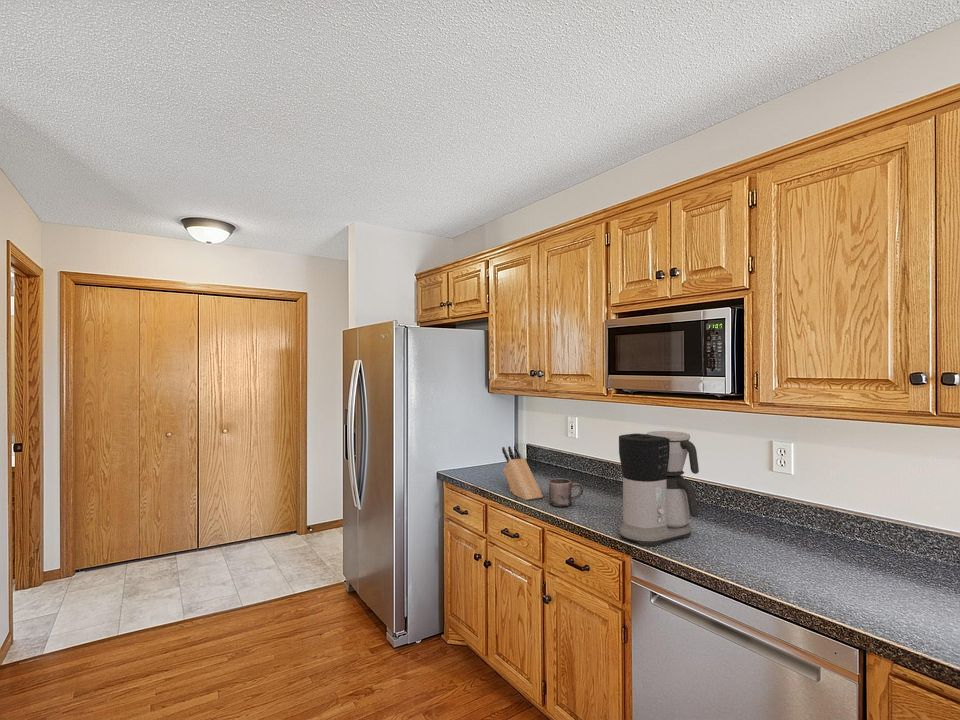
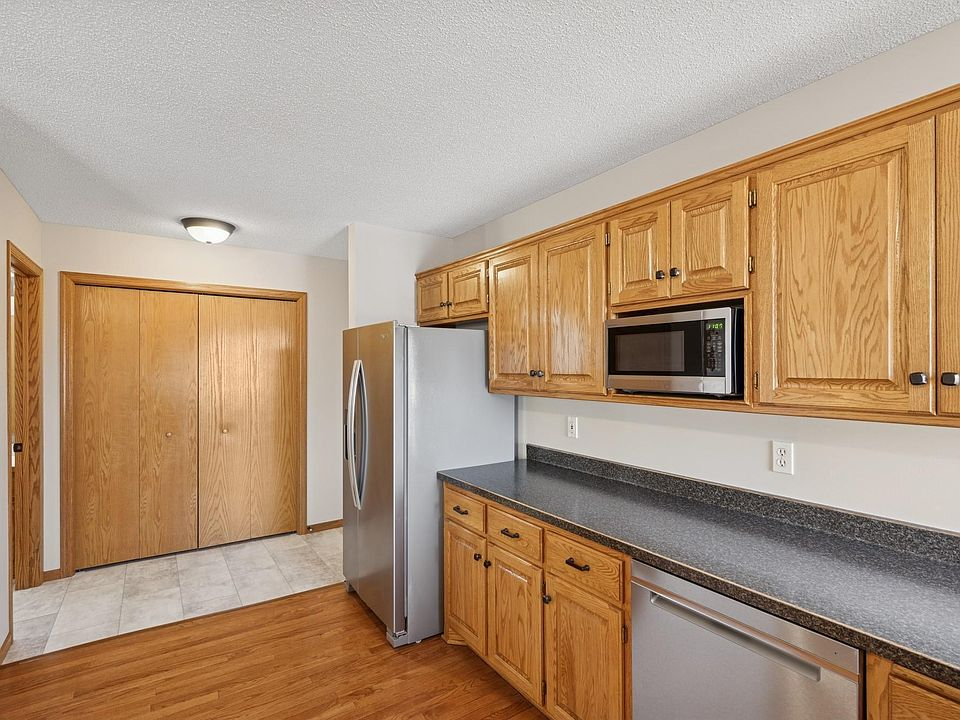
- knife block (520, 471)
- coffee maker (660, 485)
- mug (564, 491)
